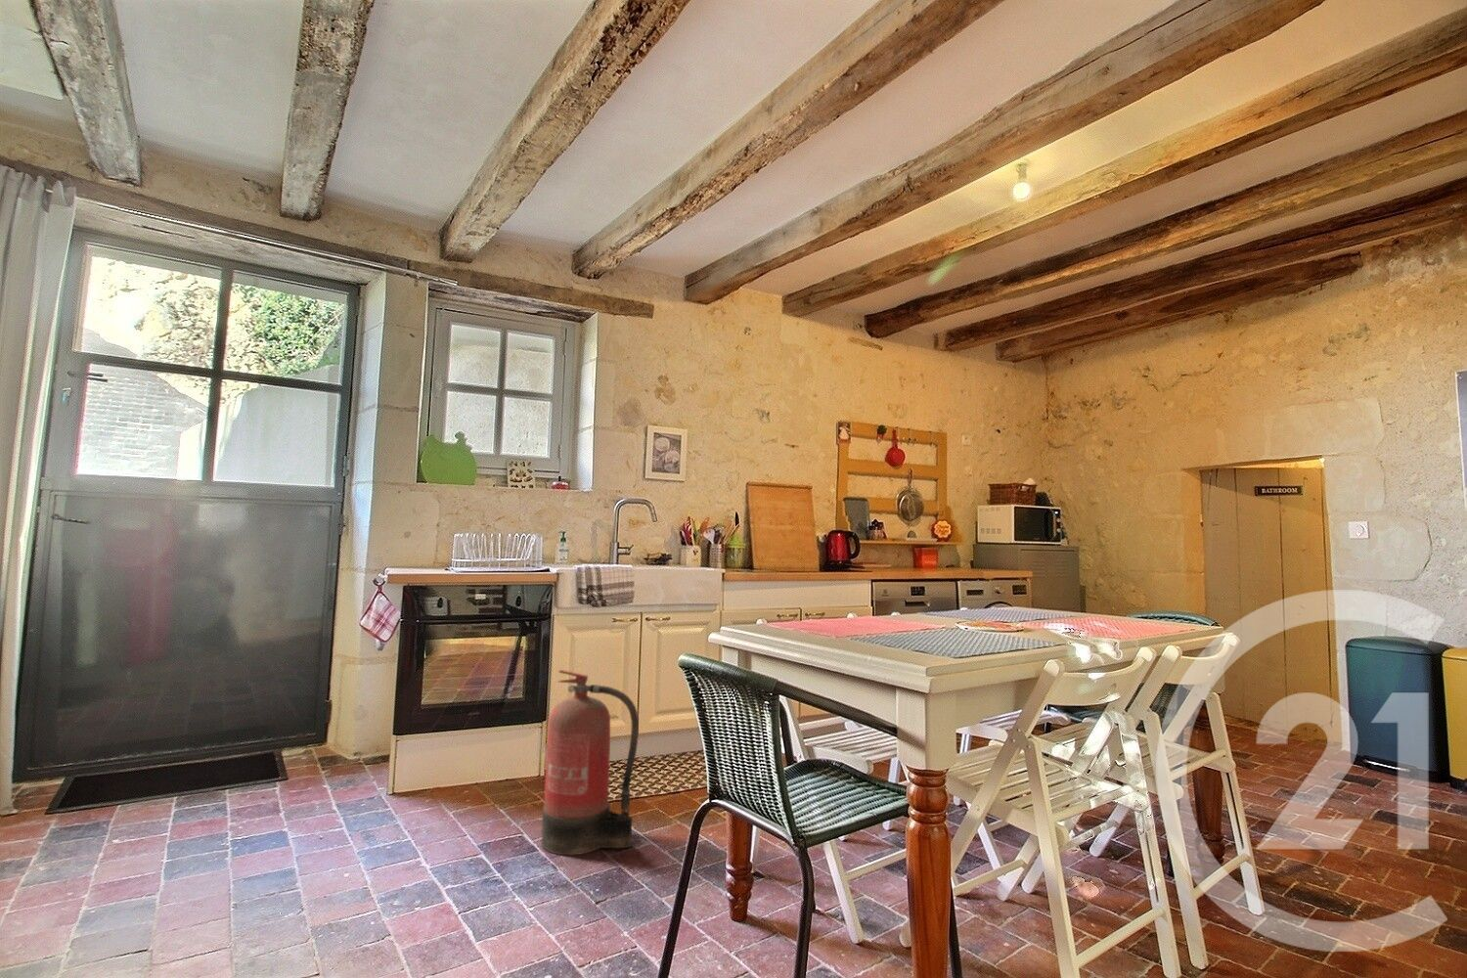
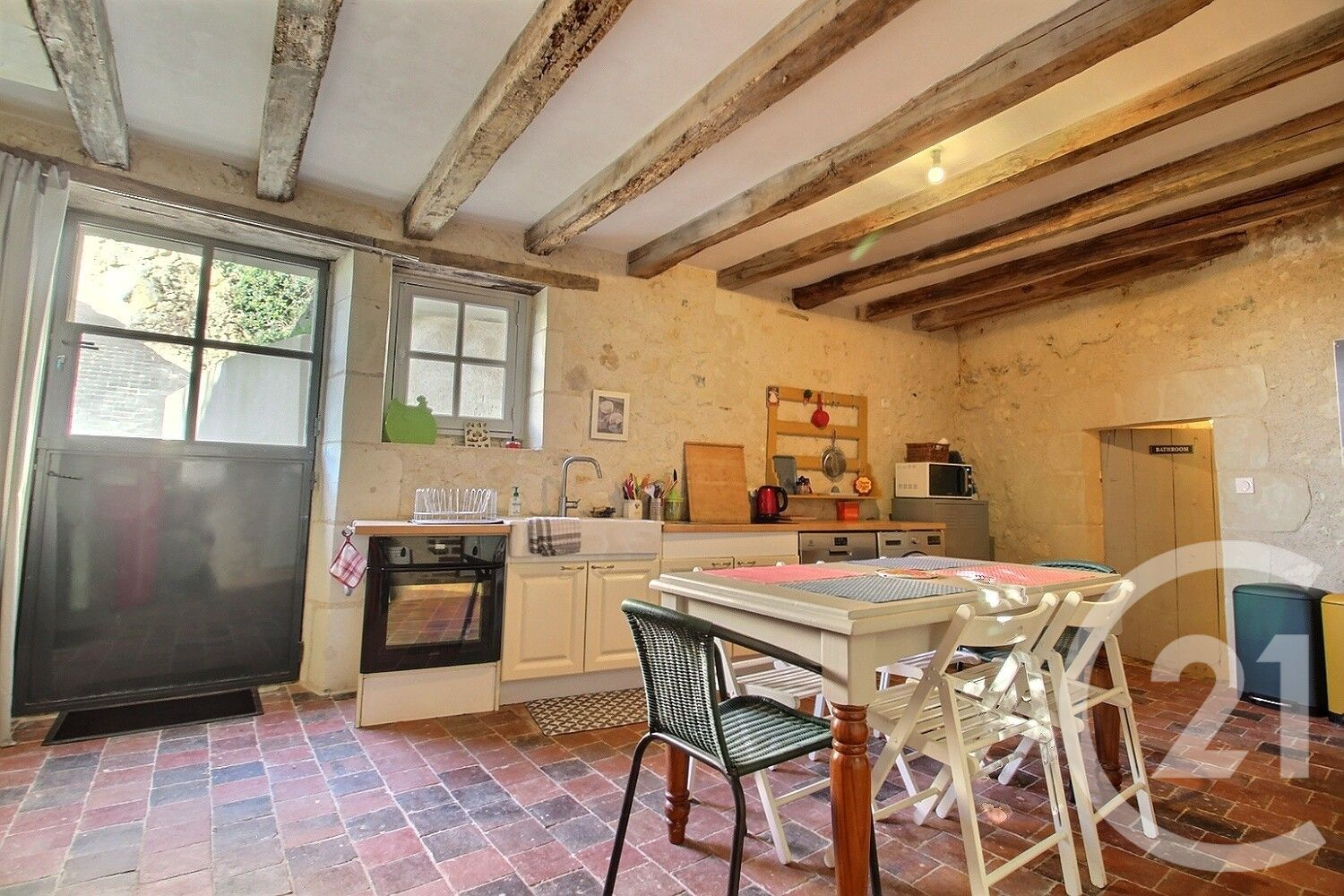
- fire extinguisher (592, 755)
